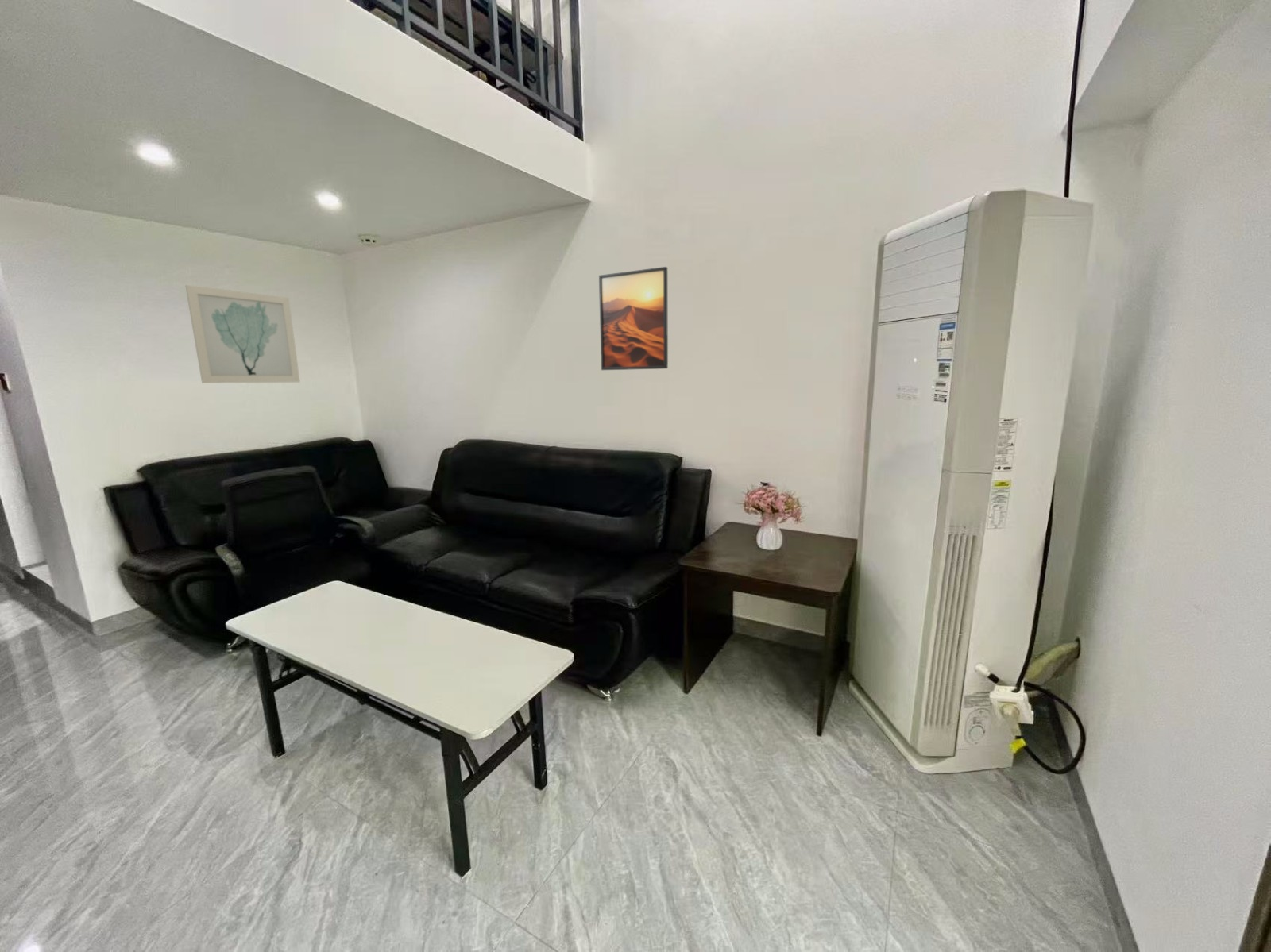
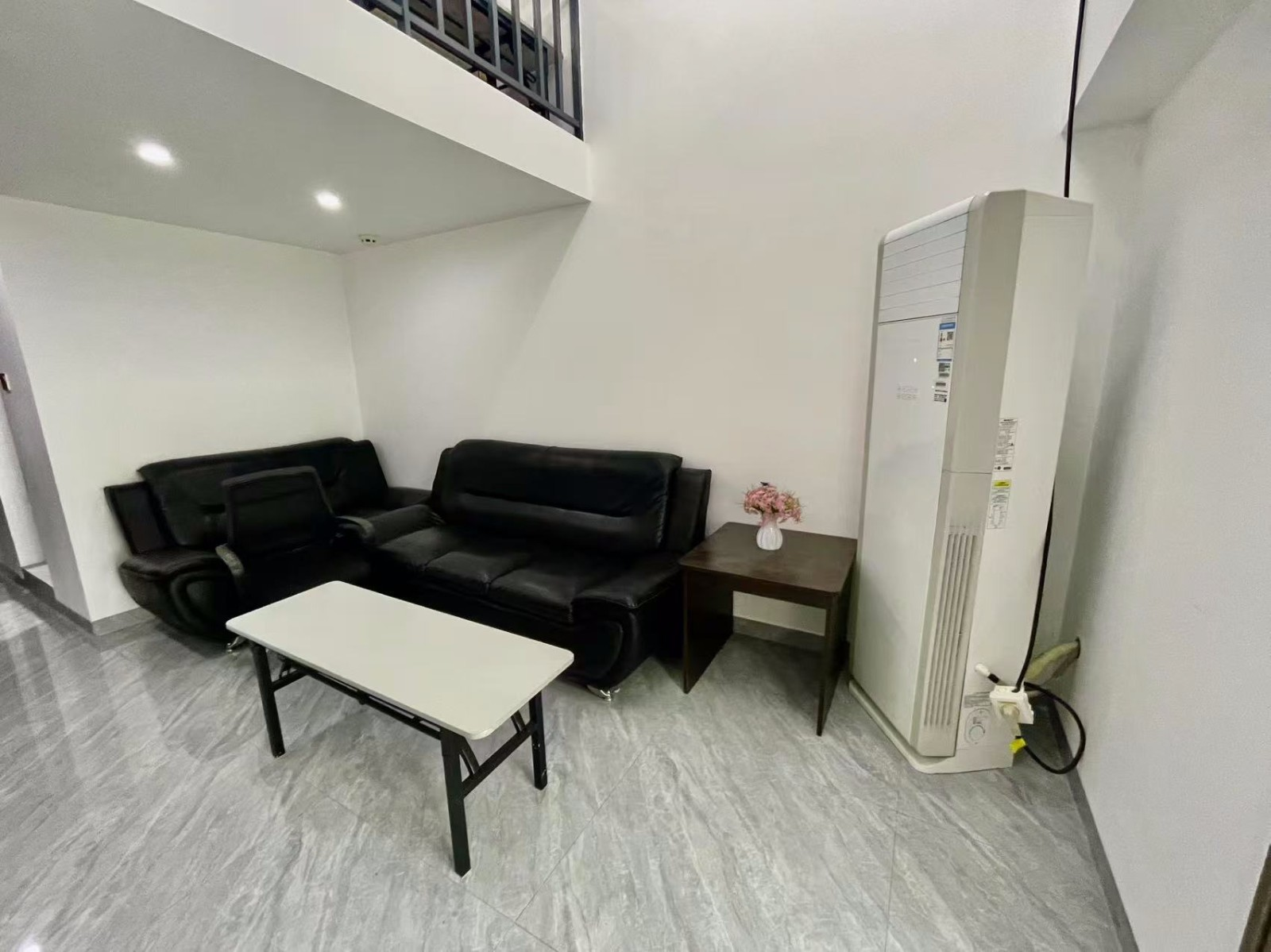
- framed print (632, 321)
- wall art (247, 337)
